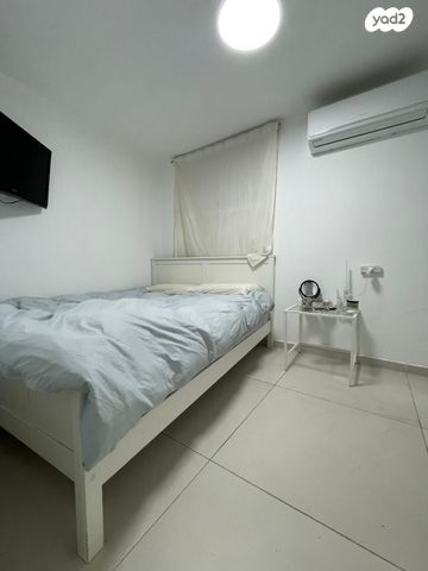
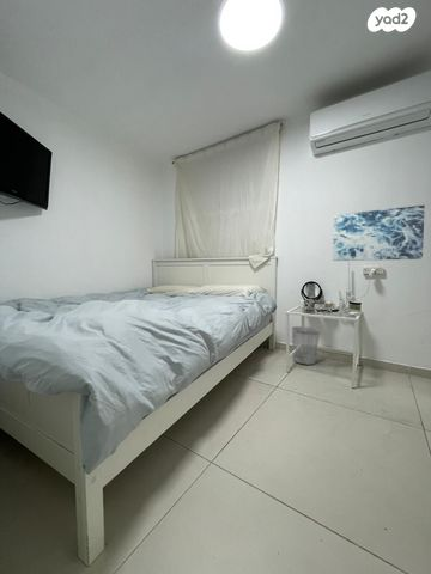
+ wastebasket (304, 344)
+ wall art (374, 234)
